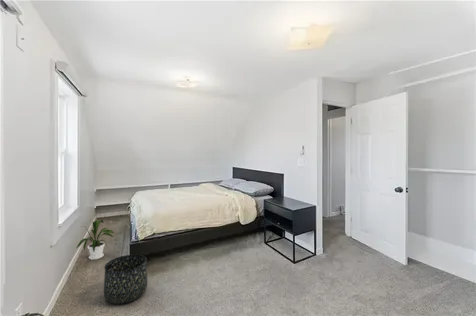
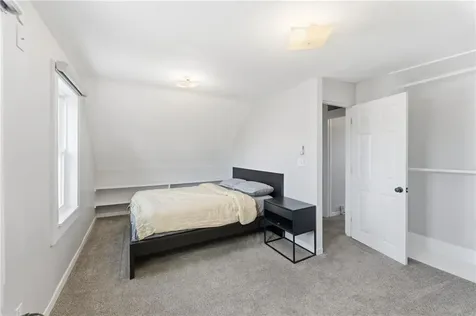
- basket (126, 278)
- house plant (97, 238)
